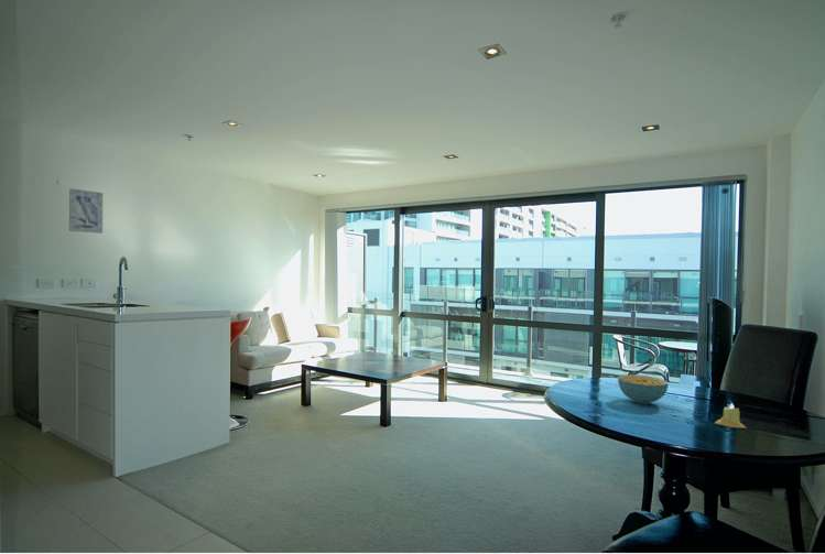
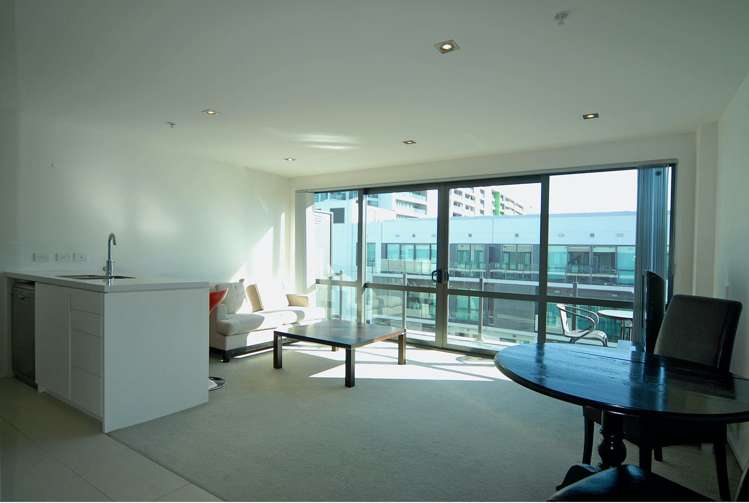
- wall art (86, 211)
- candle (729, 413)
- cereal bowl (641, 390)
